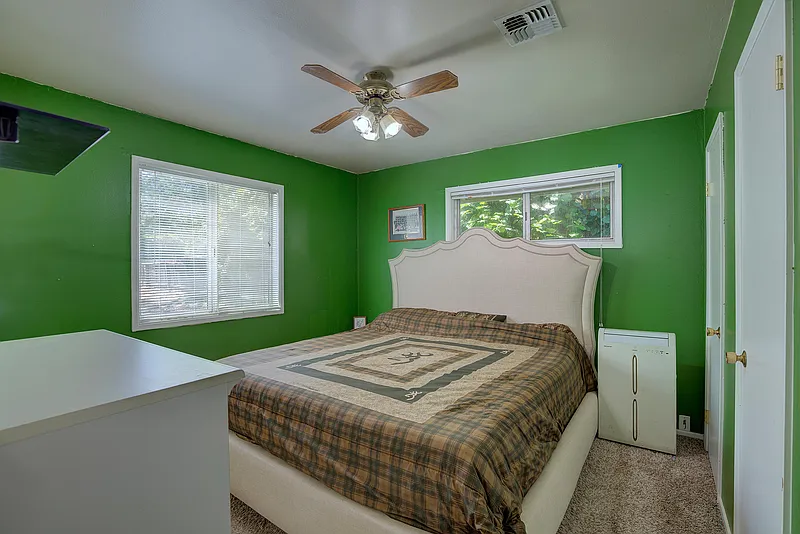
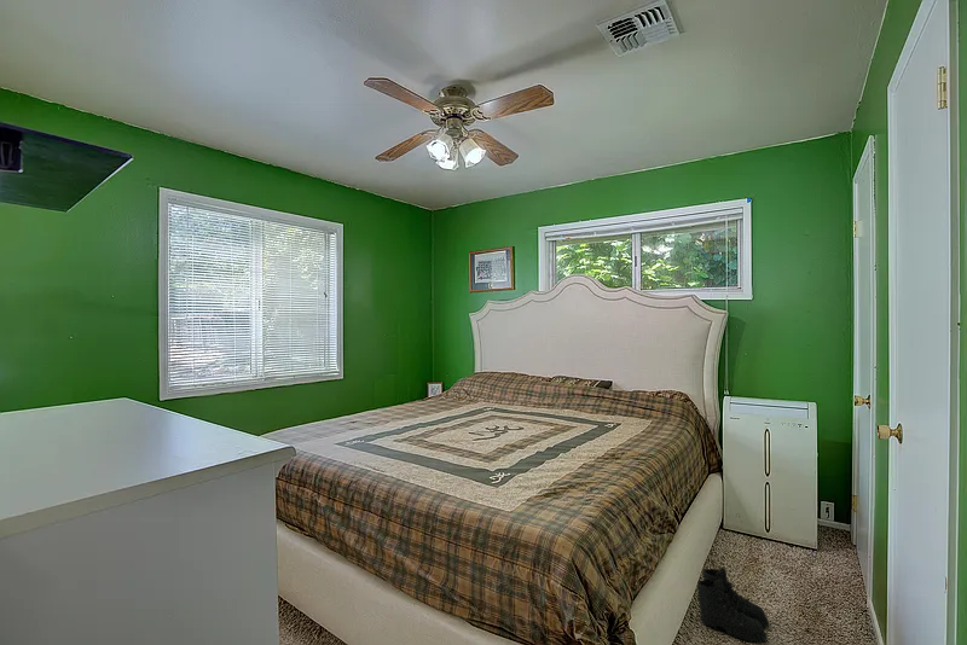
+ boots (731, 599)
